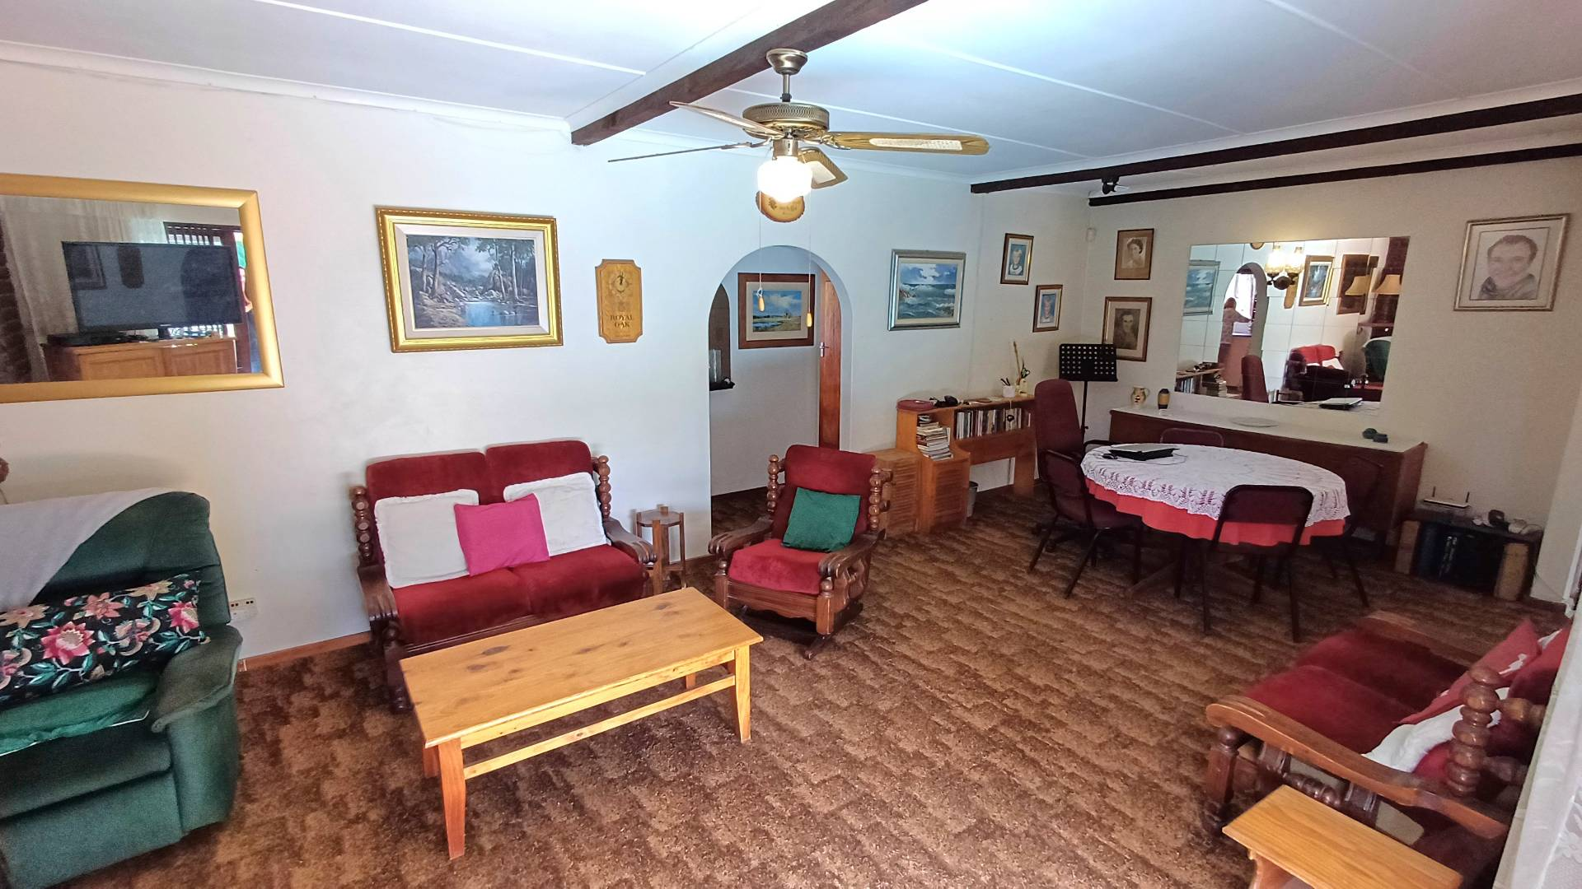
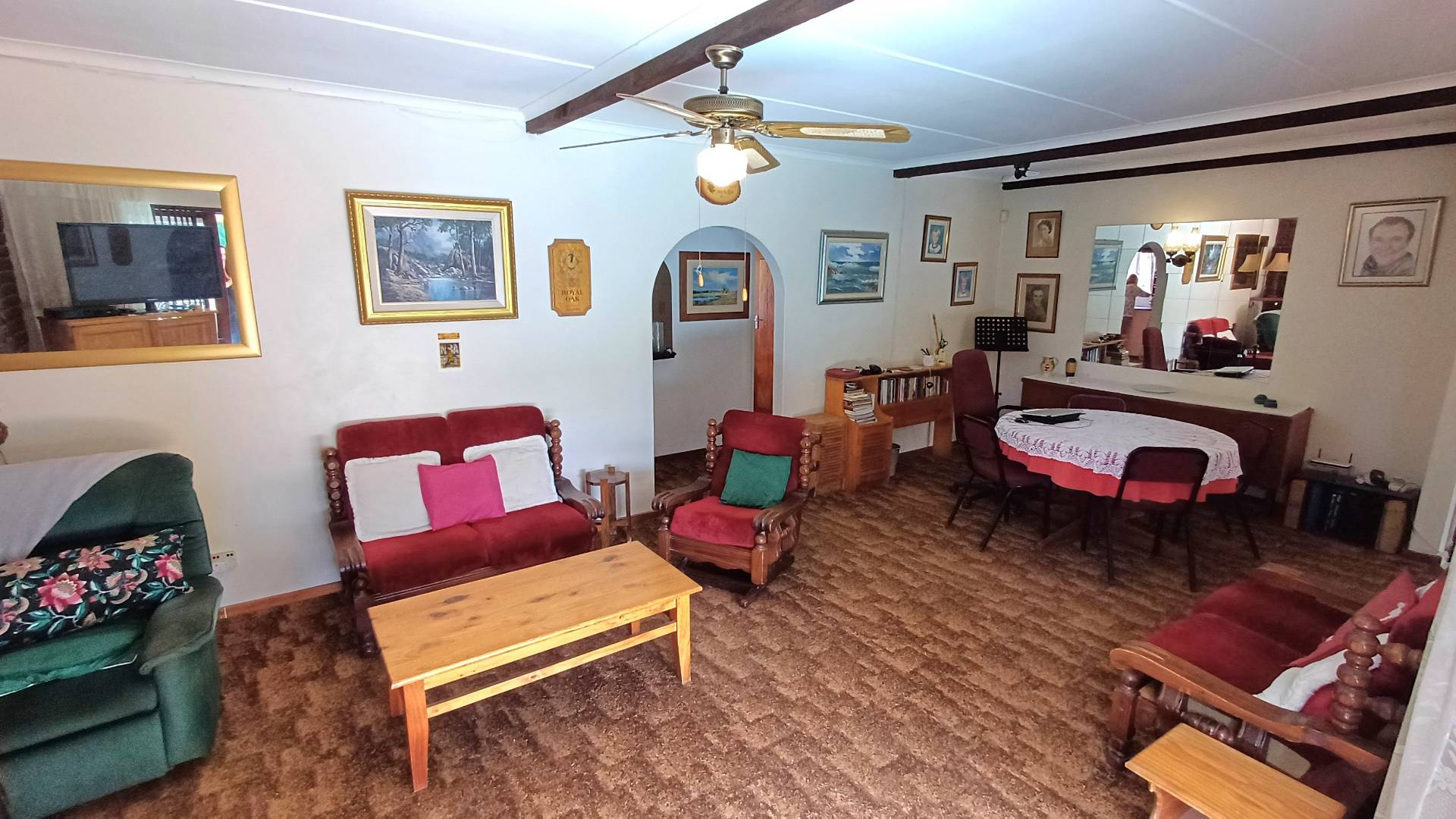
+ trading card display case (450, 351)
